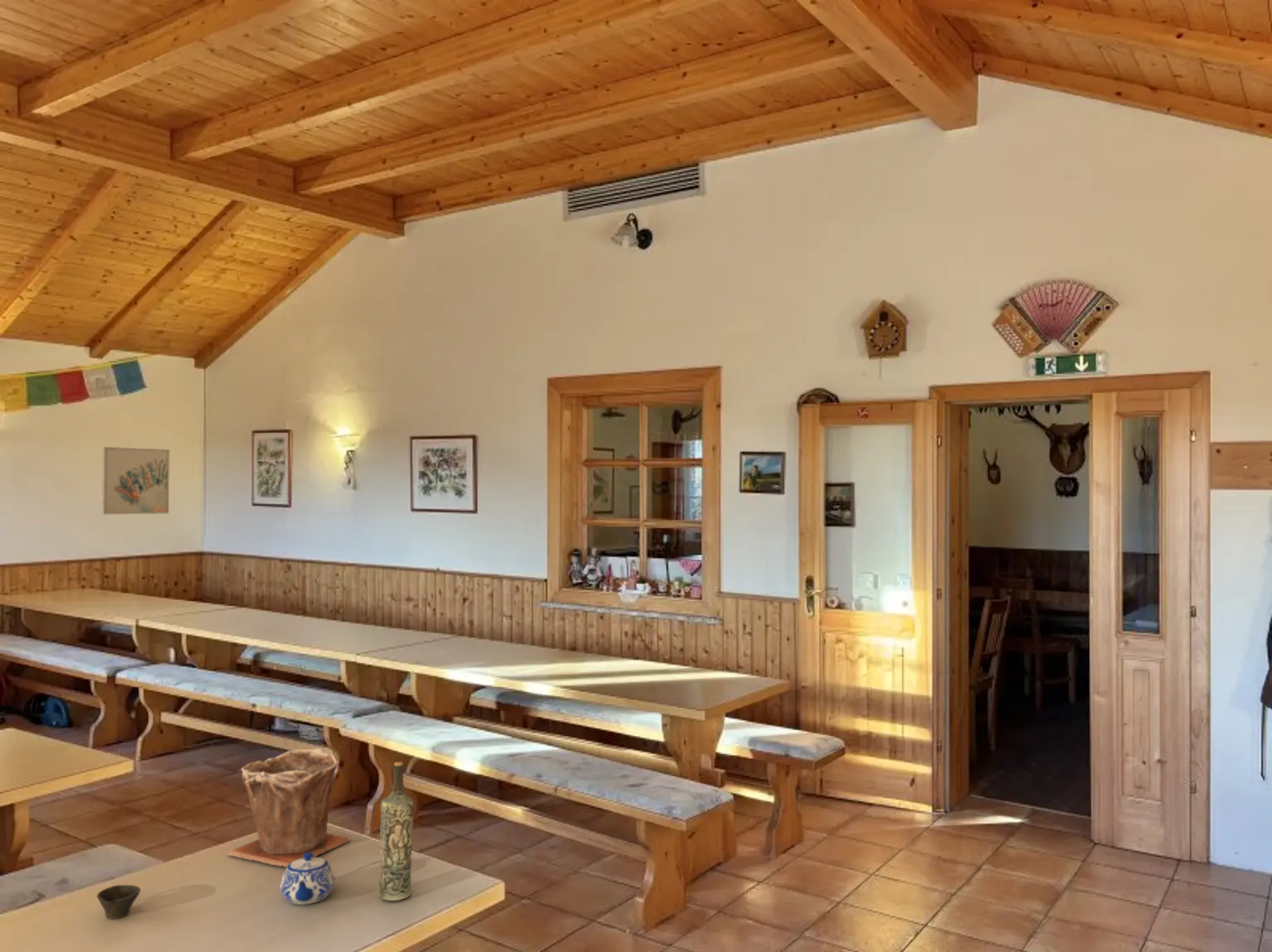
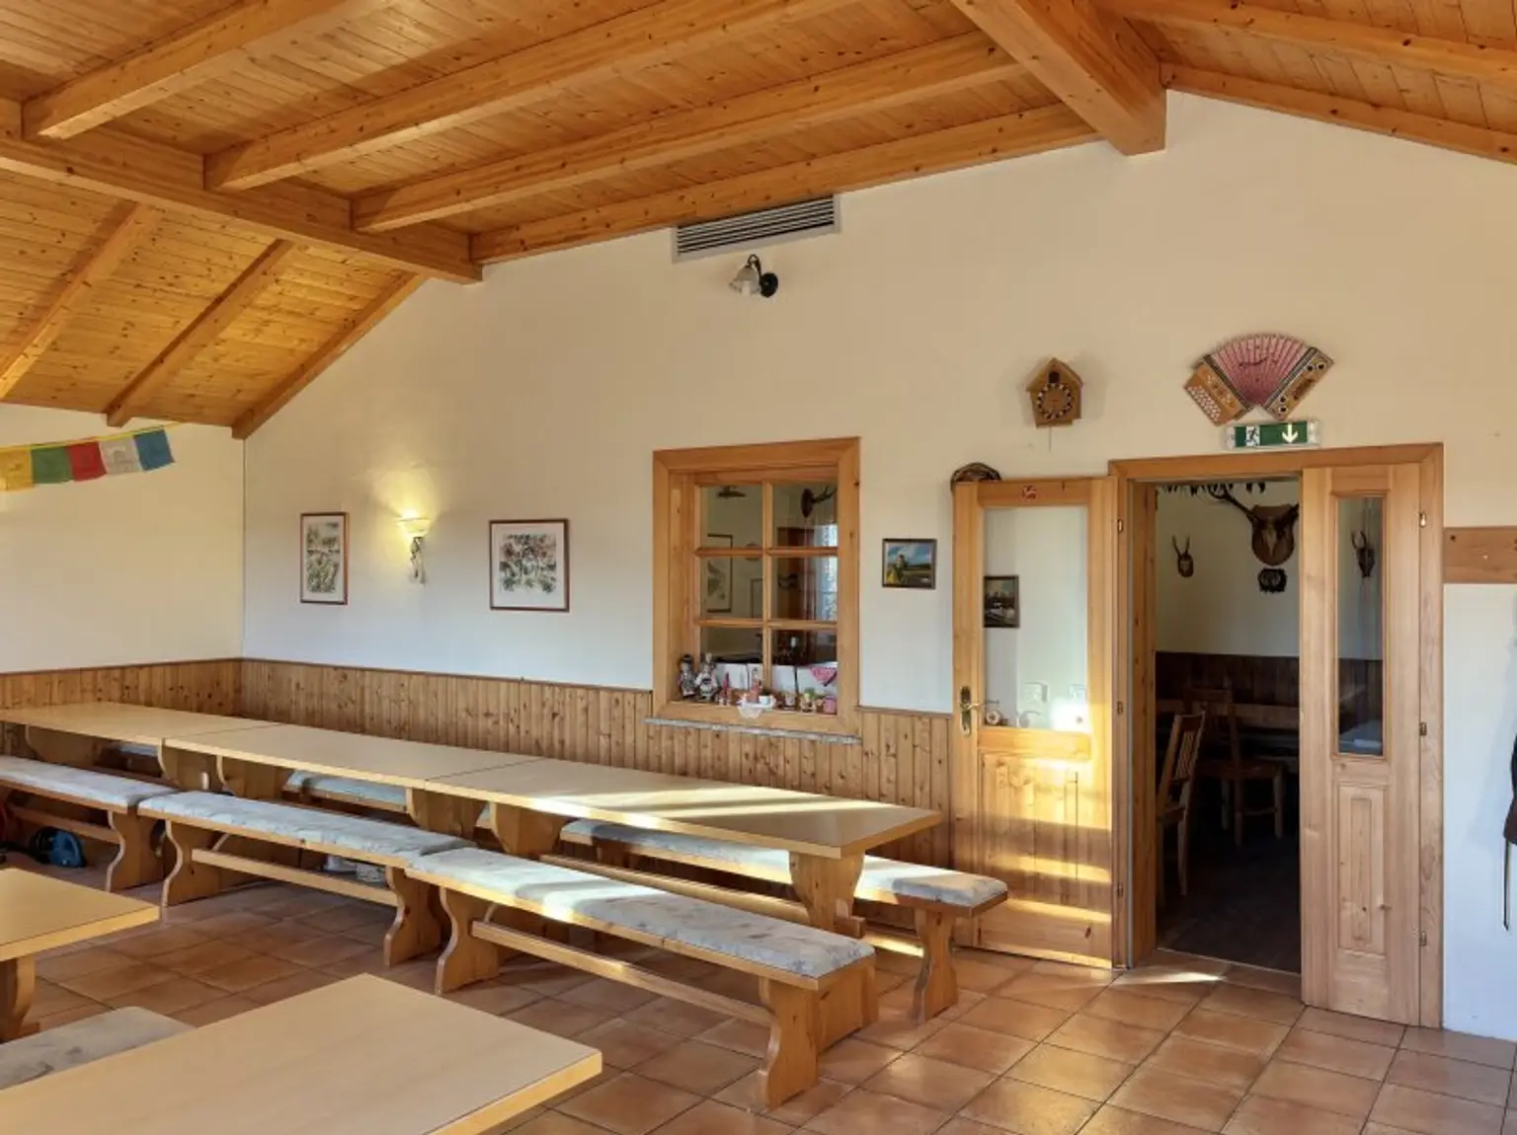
- teapot (306, 877)
- bottle (397, 829)
- plant pot (290, 803)
- cup (118, 902)
- wall art (136, 481)
